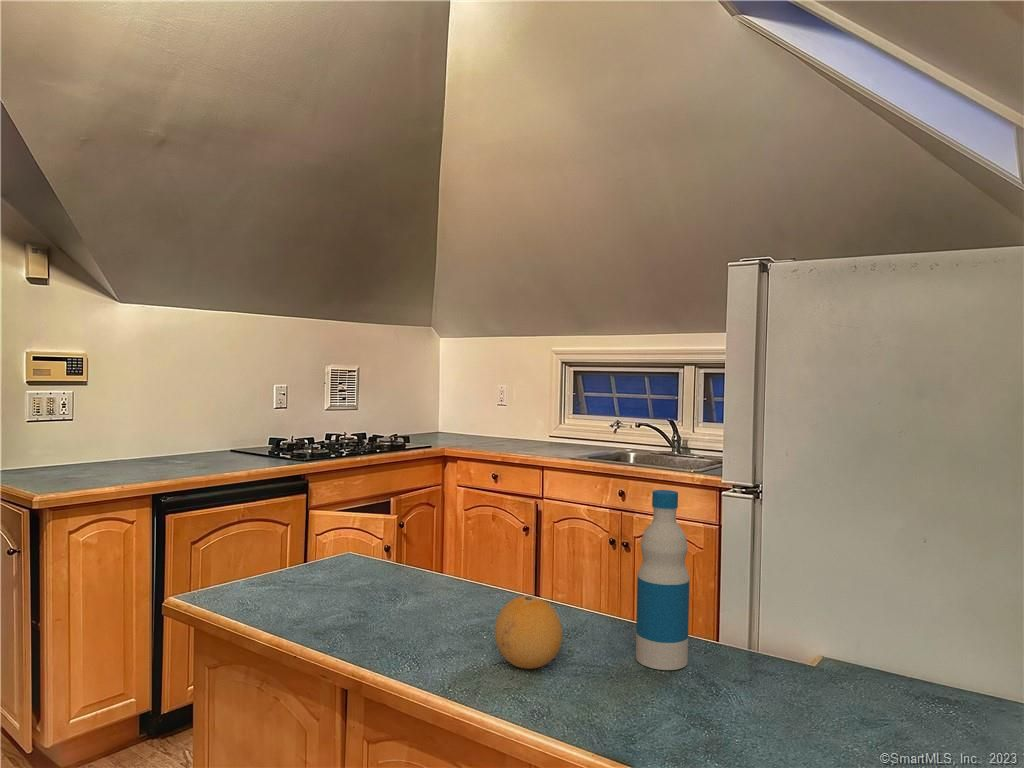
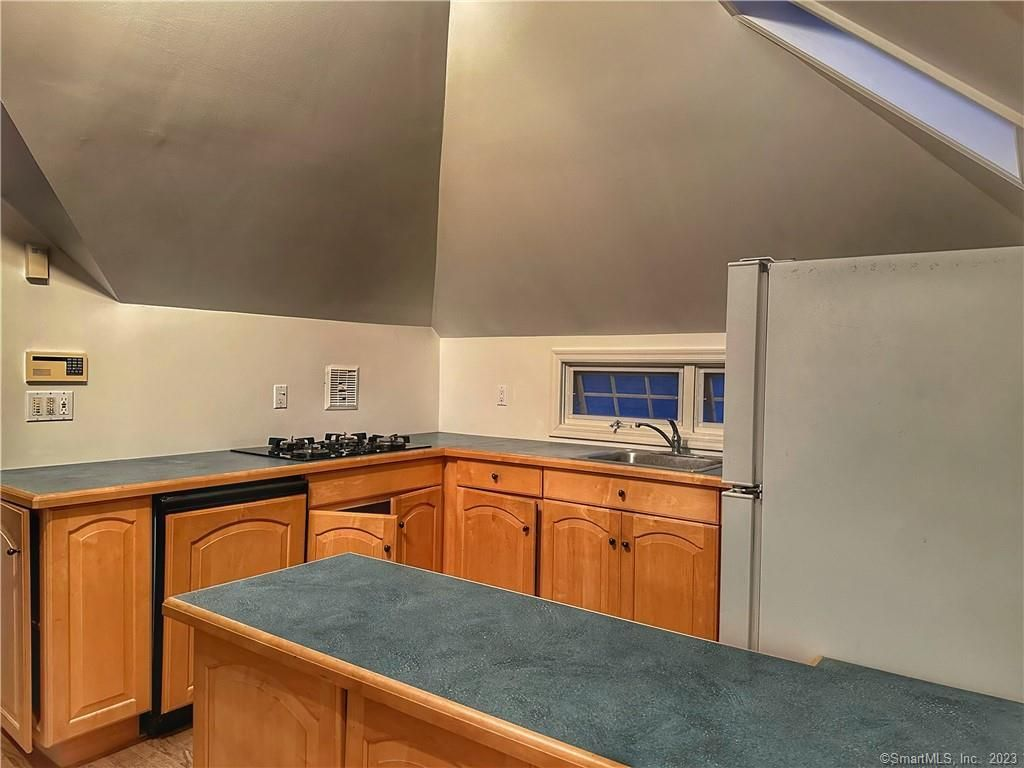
- fruit (529, 631)
- bottle (663, 575)
